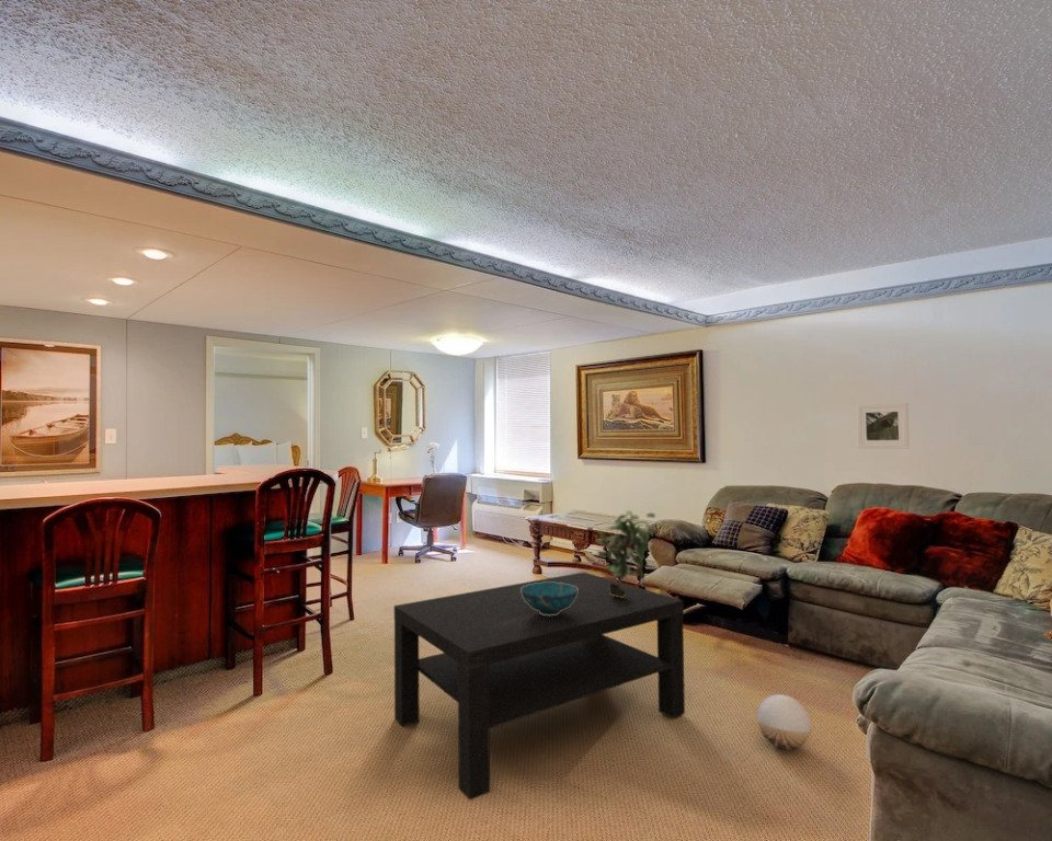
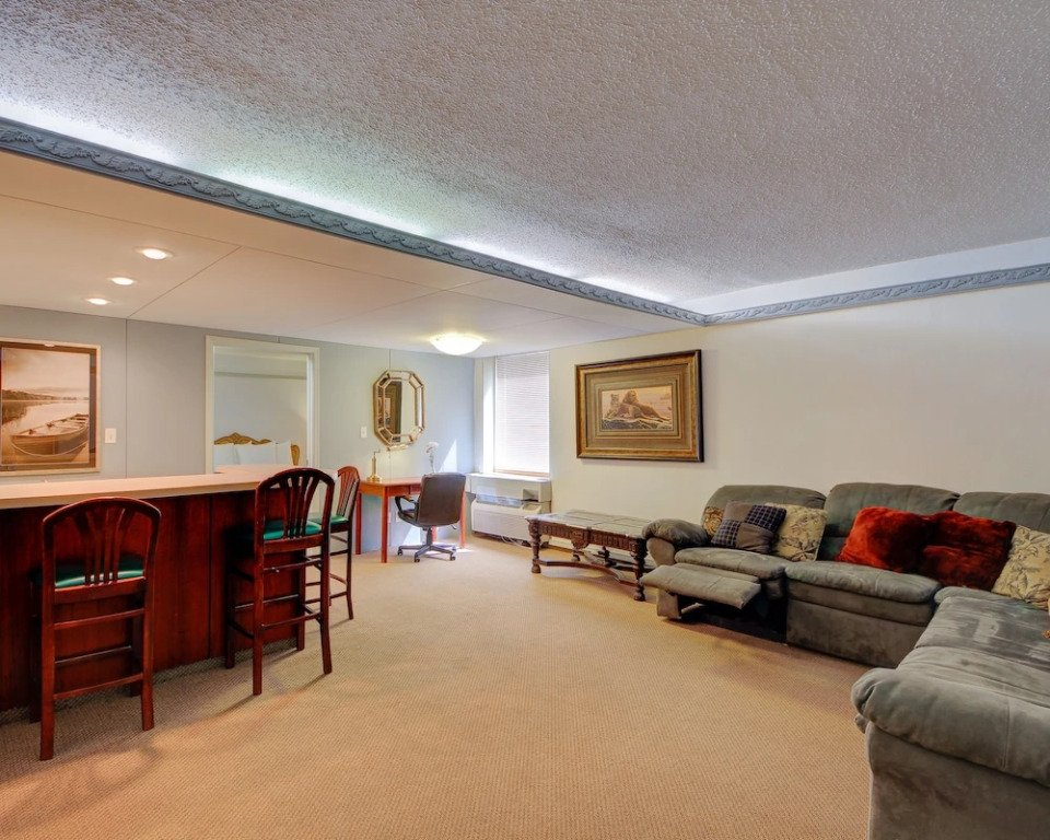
- potted plant (626, 552)
- decorative bowl (549, 600)
- ball (782, 721)
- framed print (882, 426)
- coffee table (539, 659)
